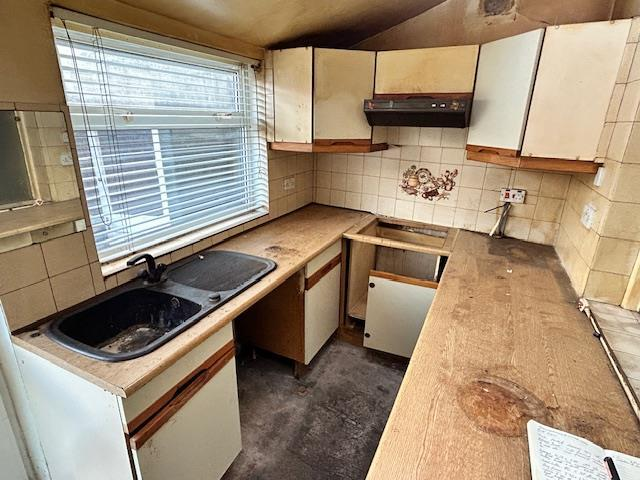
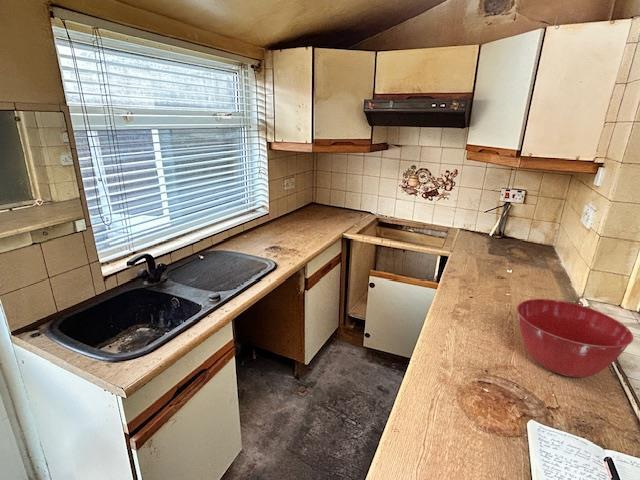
+ mixing bowl (565, 341)
